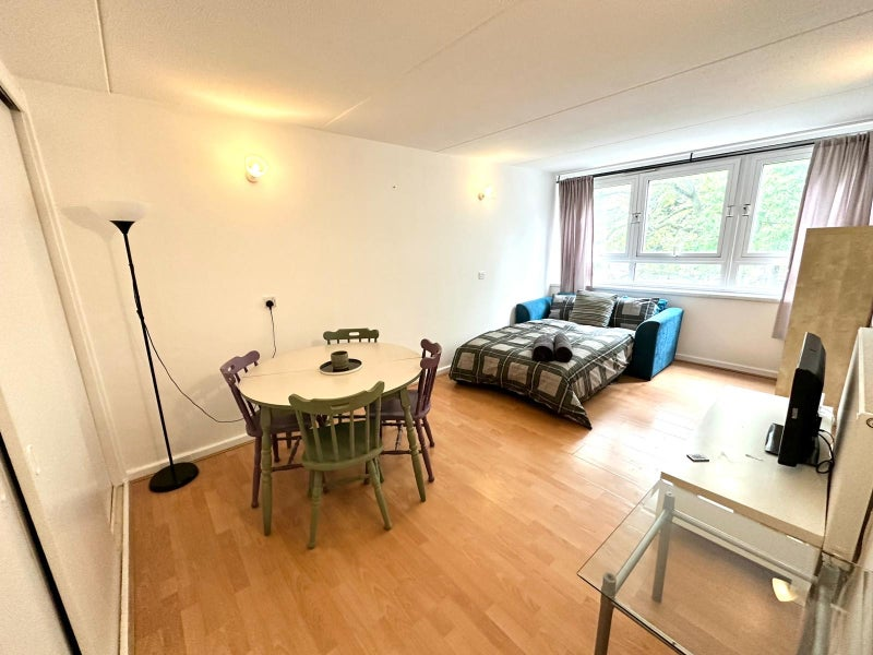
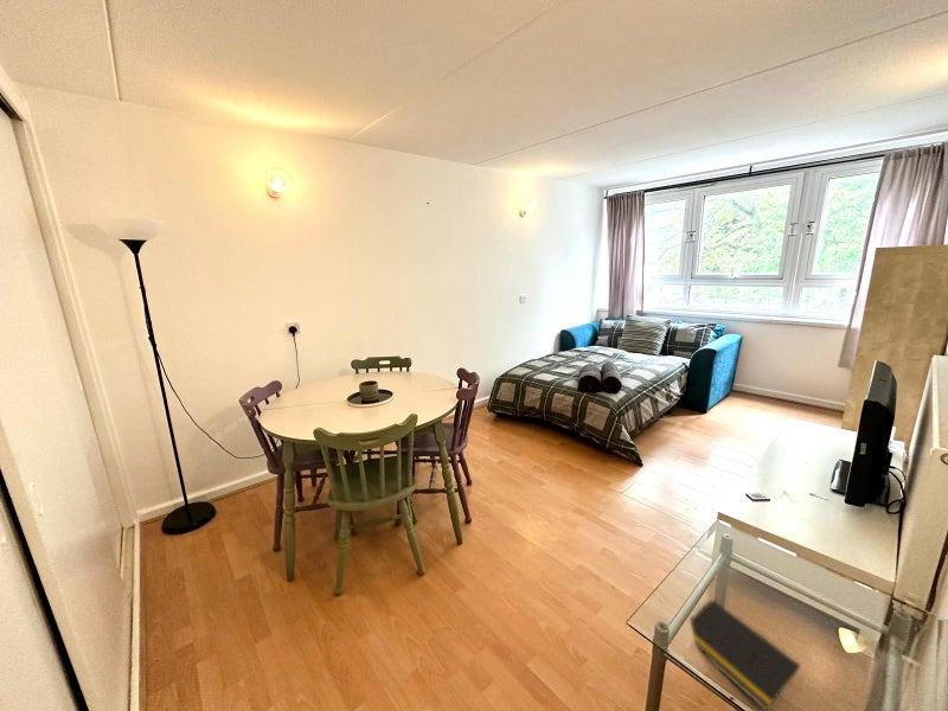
+ notepad (735, 647)
